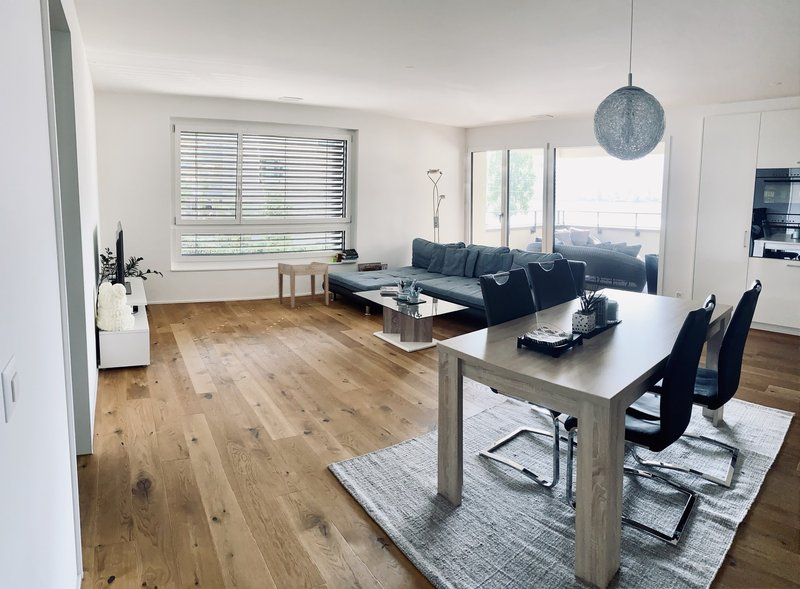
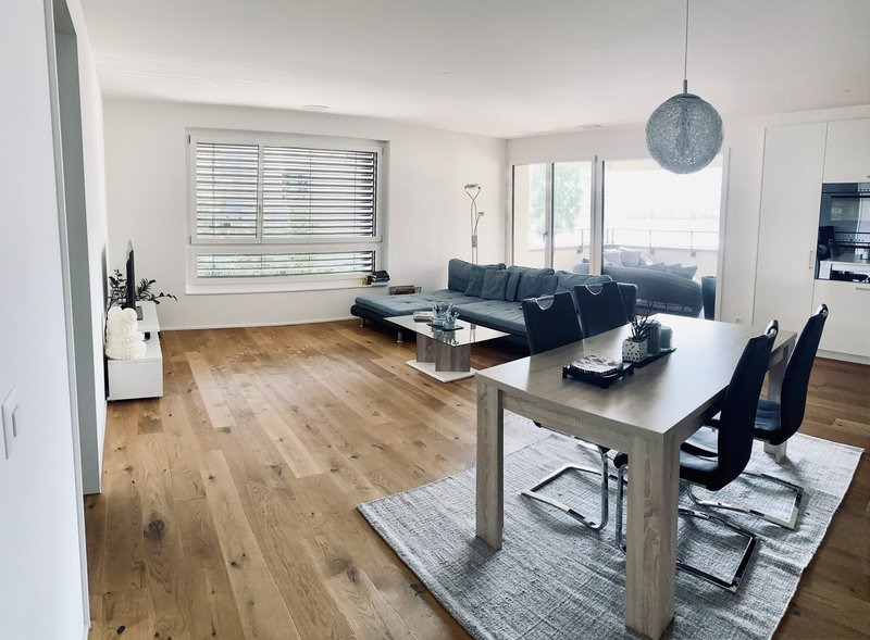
- side table (311, 283)
